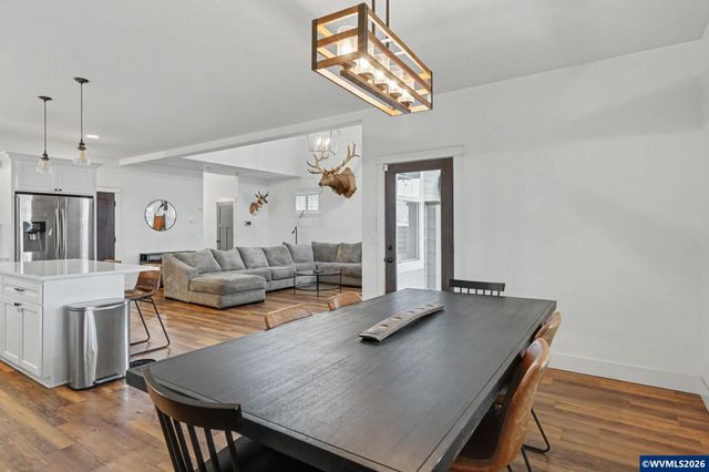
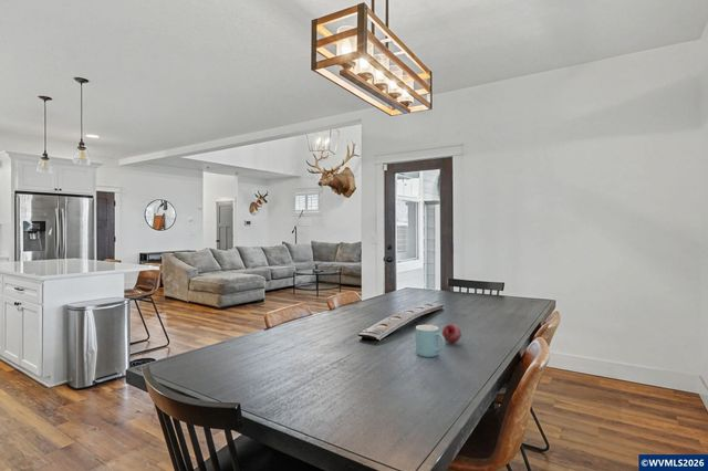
+ fruit (451, 333)
+ mug (430, 341)
